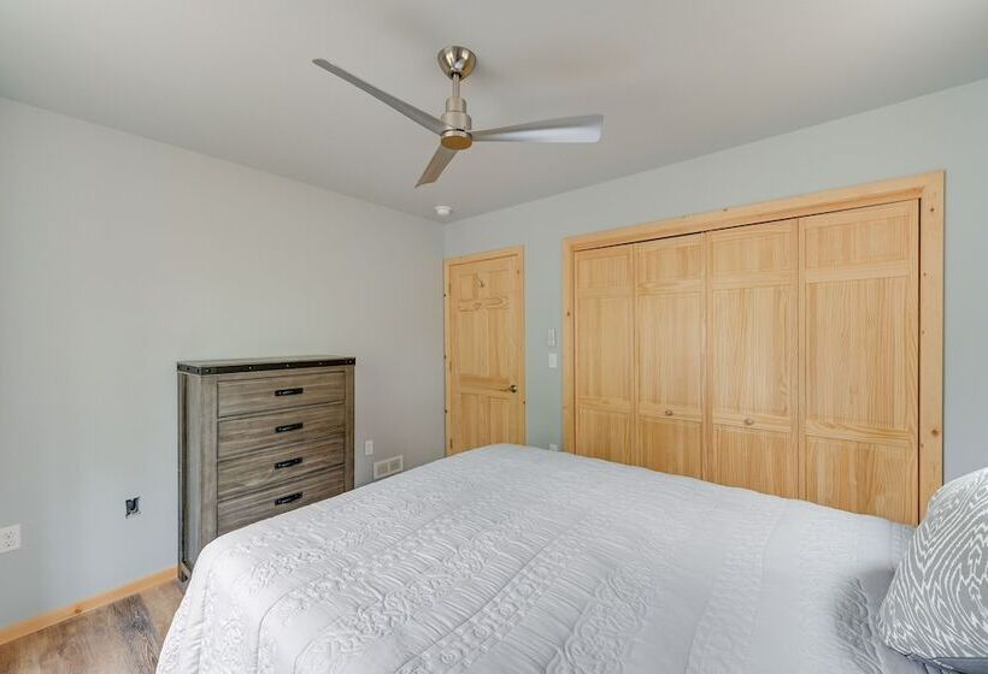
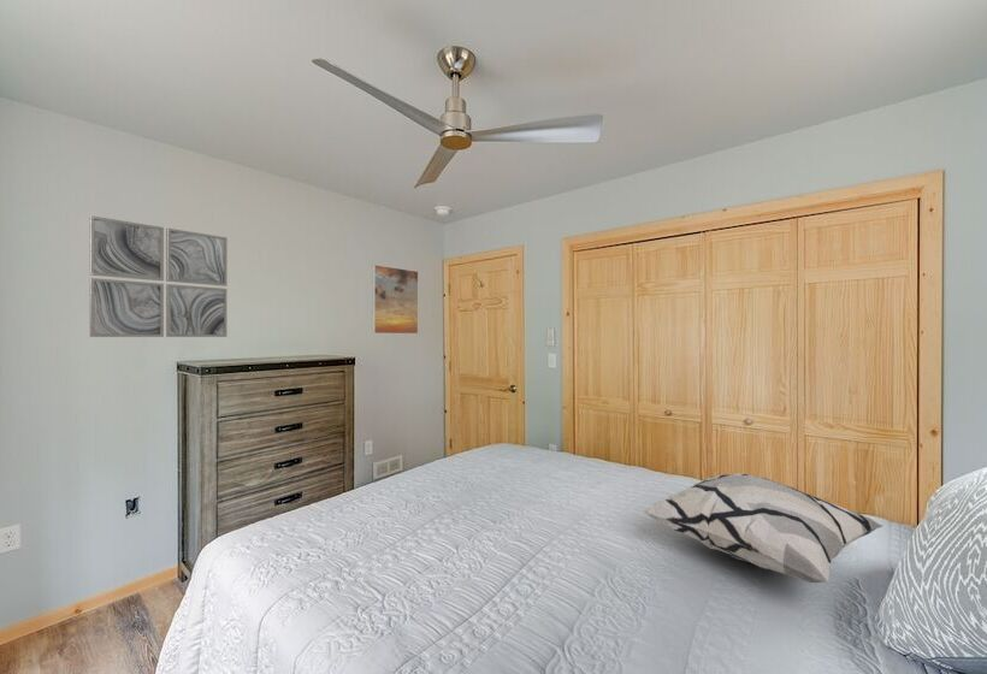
+ wall art (166, 280)
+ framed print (396, 301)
+ decorative pillow (757, 518)
